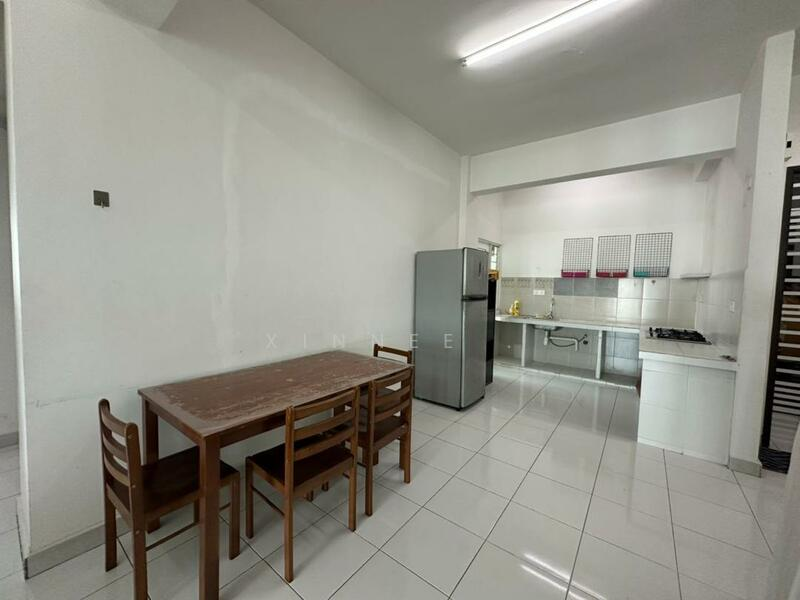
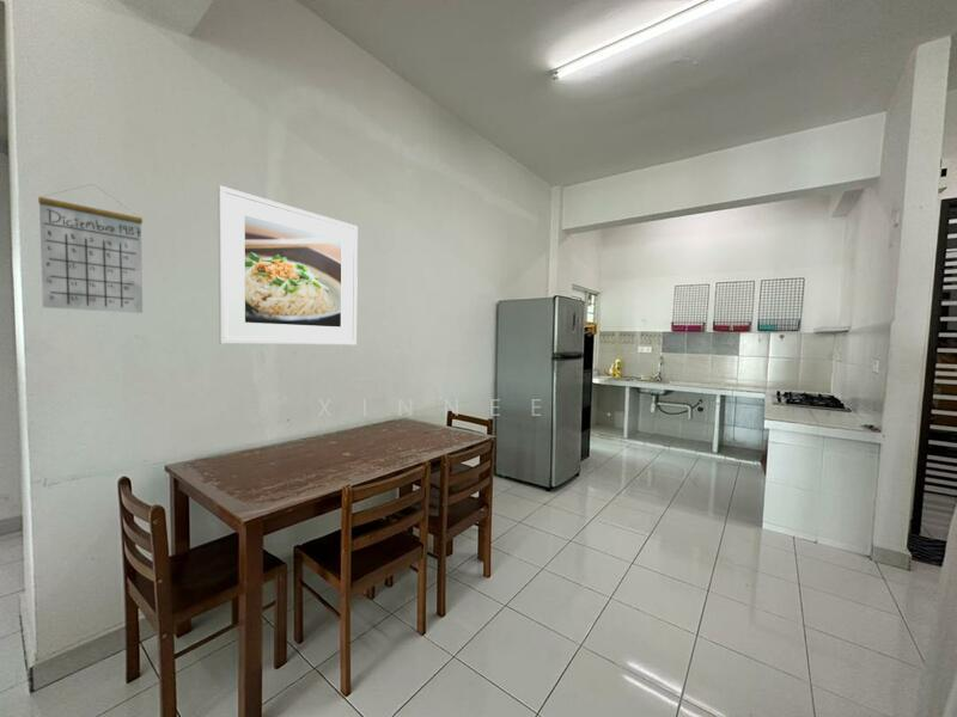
+ calendar (95, 247)
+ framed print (297, 277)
